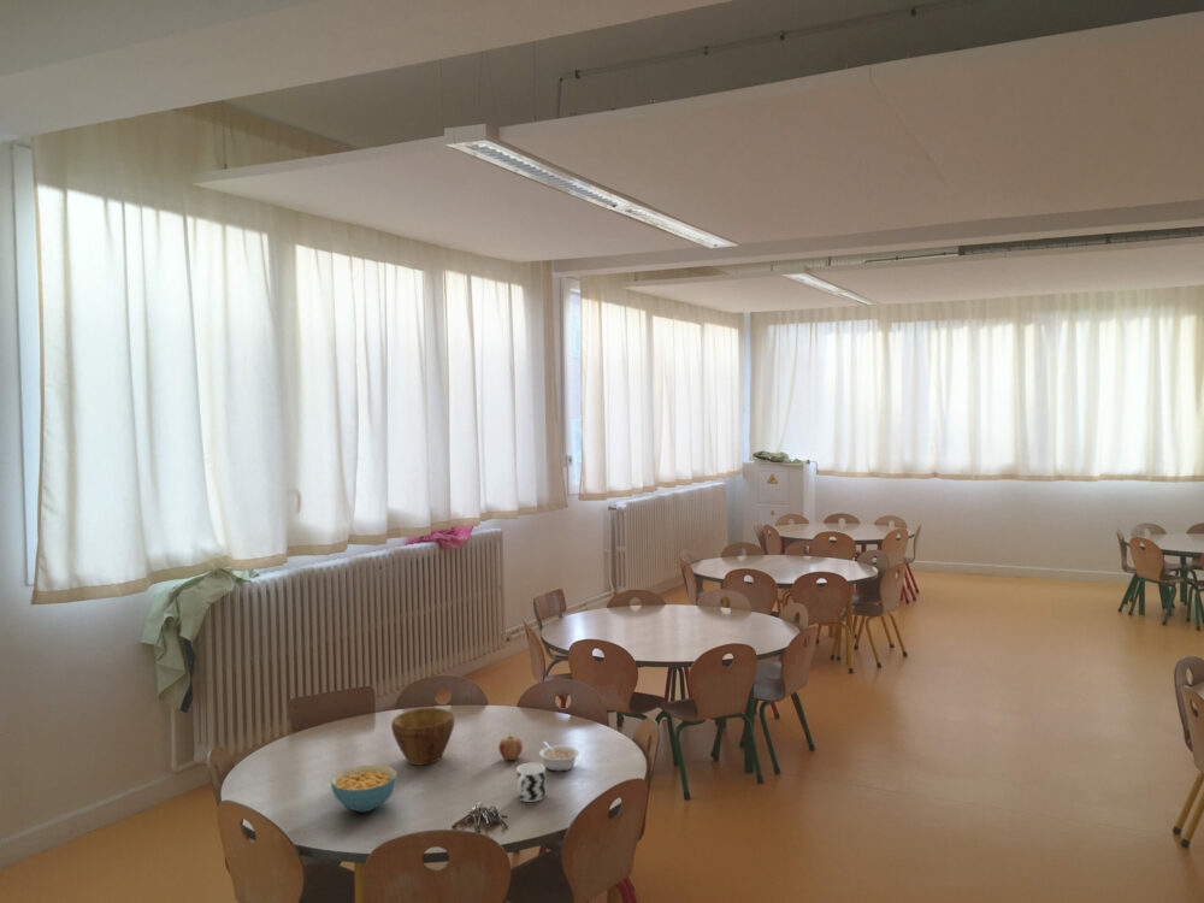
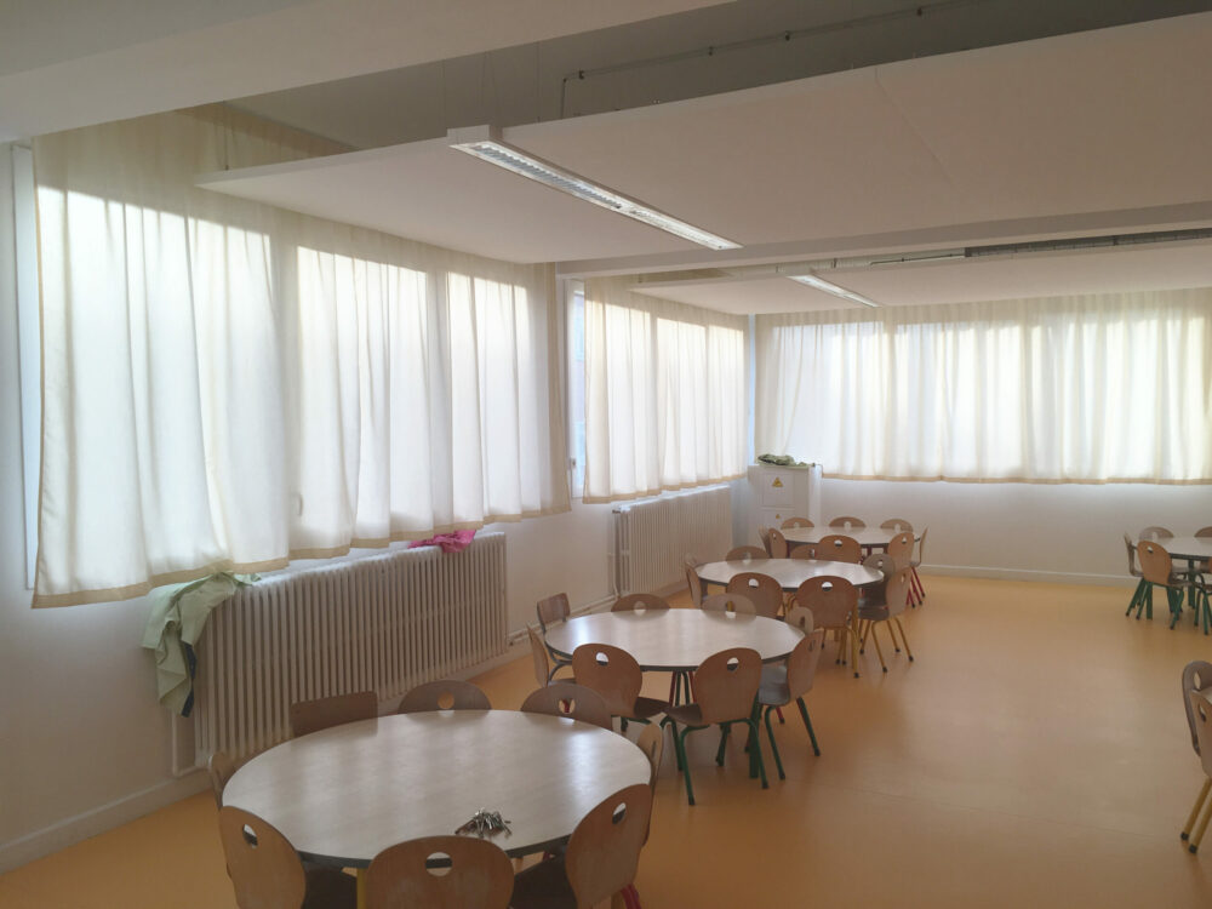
- legume (557, 757)
- cereal bowl (365, 792)
- cup (529, 784)
- fruit (510, 746)
- bowl (423, 738)
